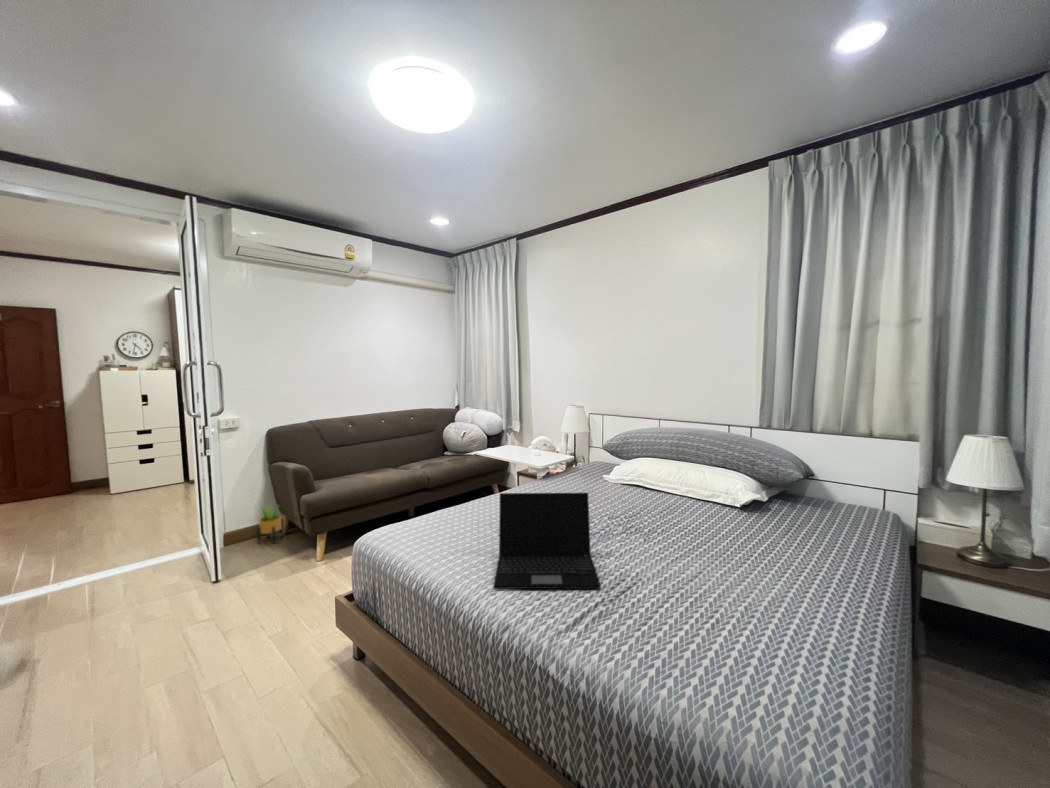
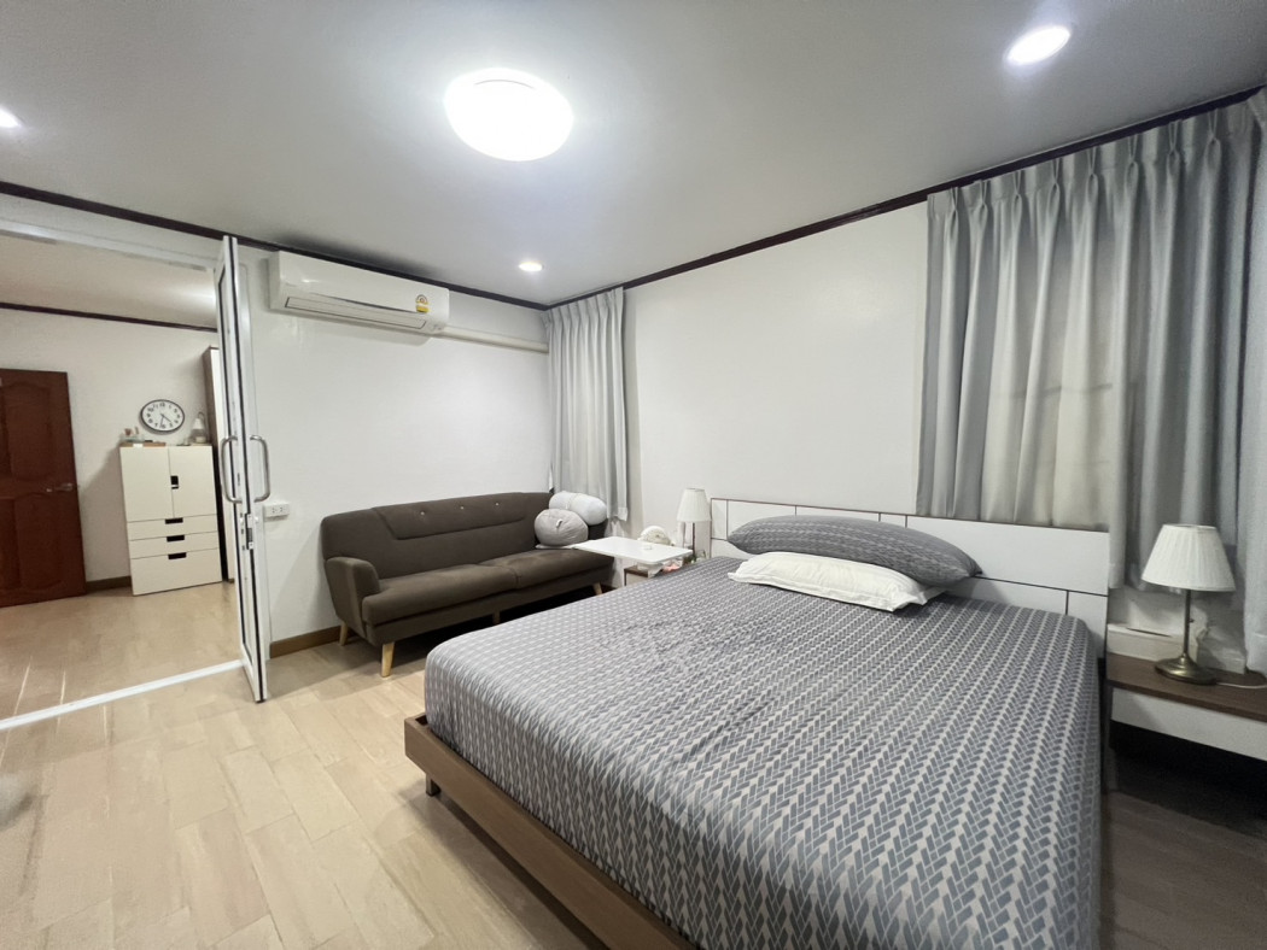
- laptop (545, 536)
- potted plant (270, 521)
